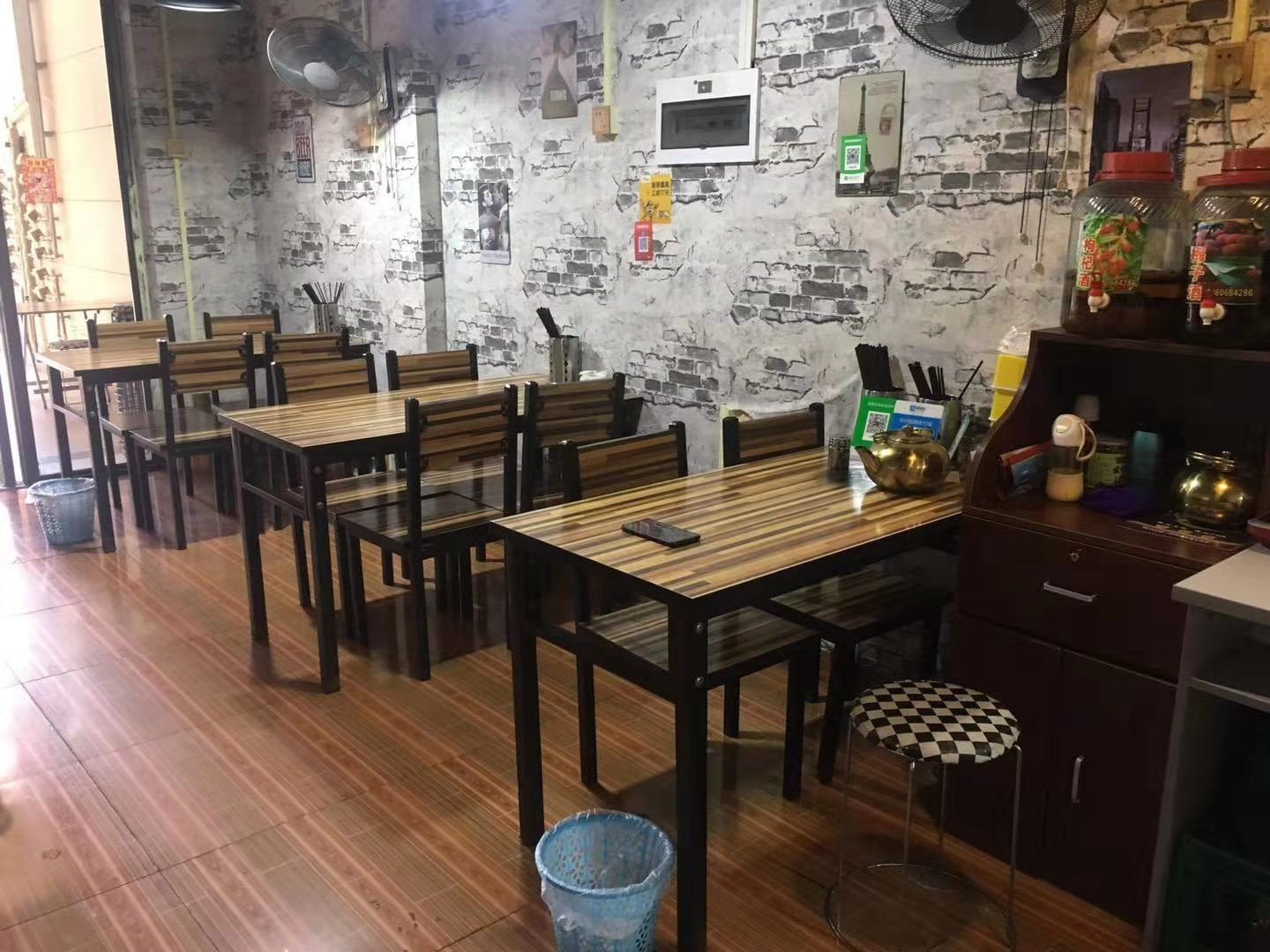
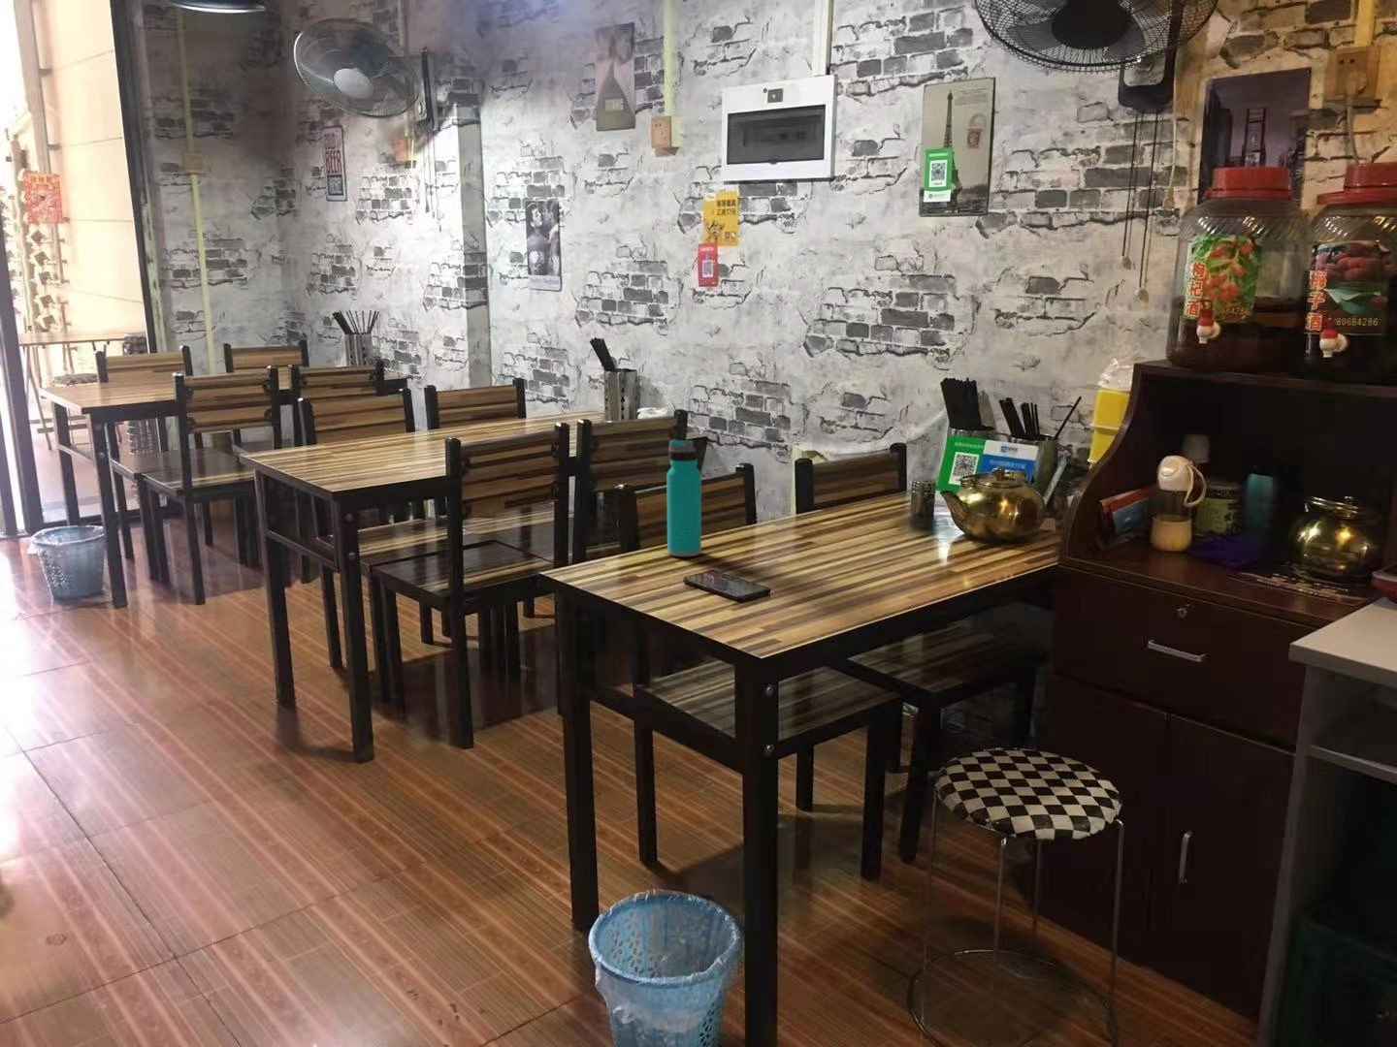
+ water bottle (684, 497)
